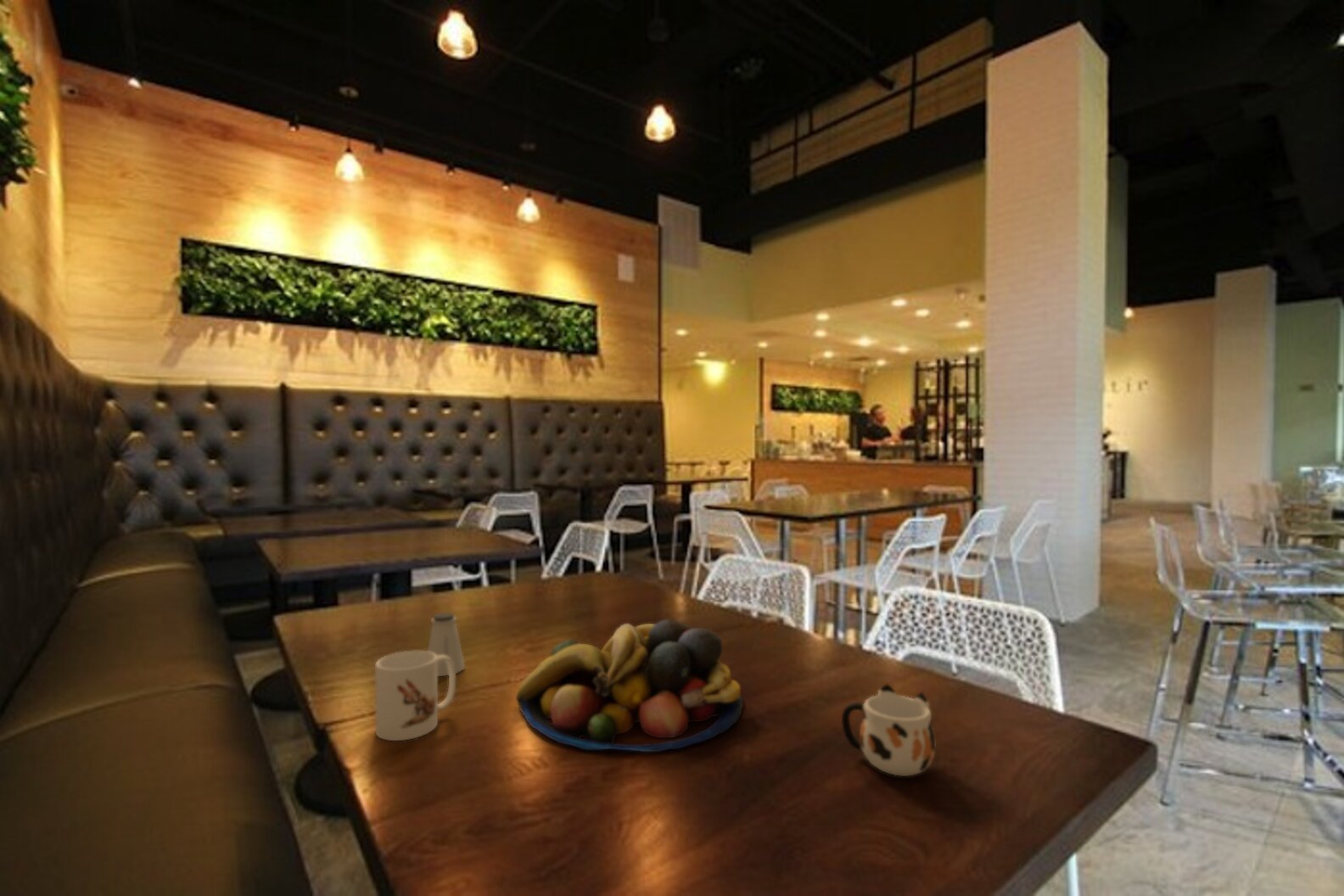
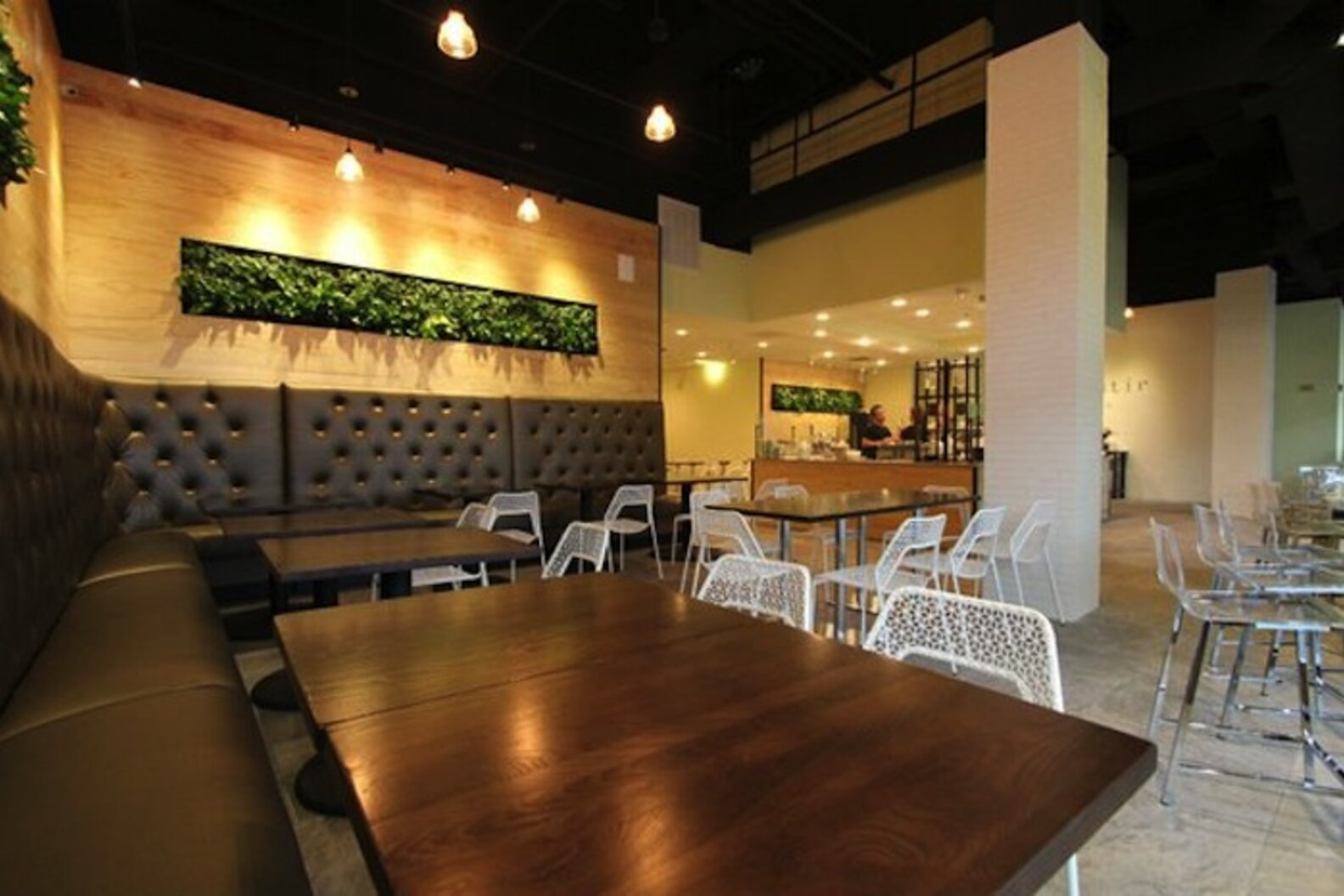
- mug (886, 727)
- mug (418, 690)
- fruit bowl (632, 664)
- saltshaker (444, 641)
